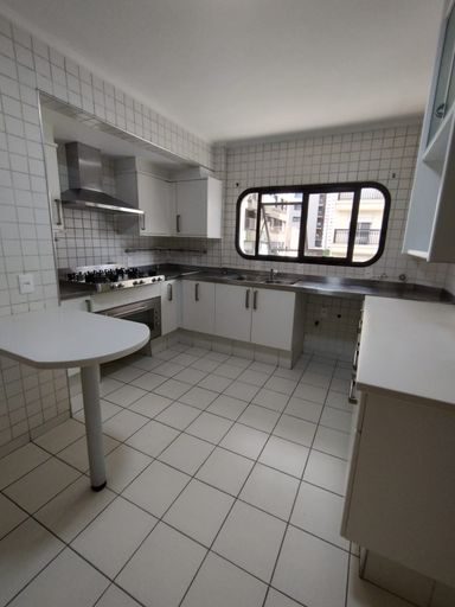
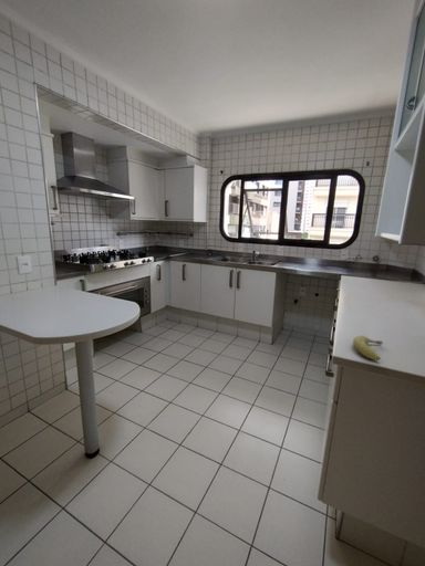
+ fruit (366, 345)
